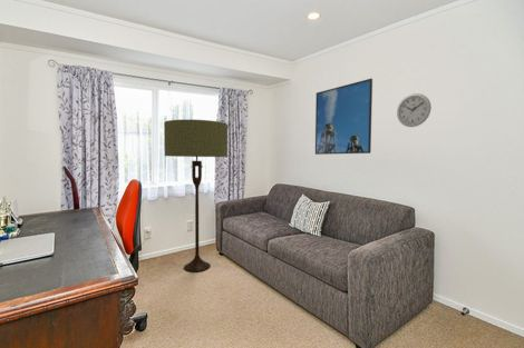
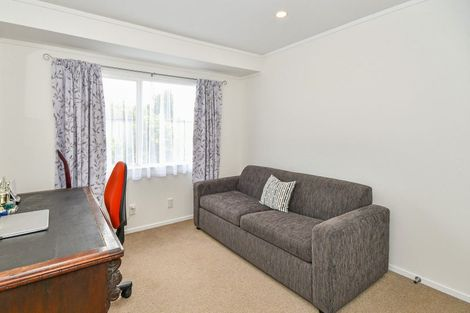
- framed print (340, 120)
- floor lamp (196, 195)
- wall clock (413, 110)
